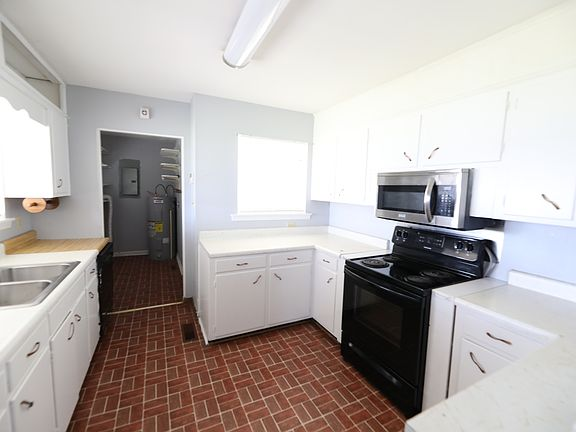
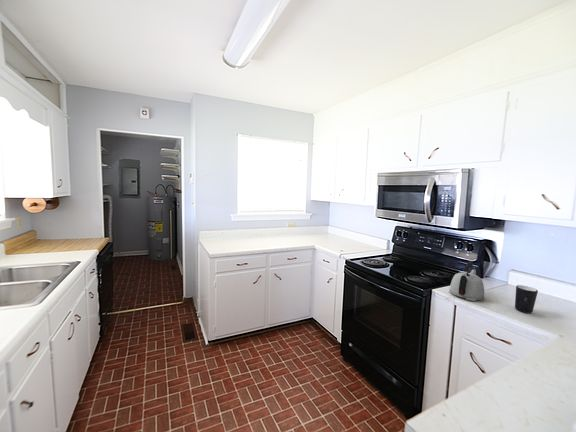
+ mug (525, 300)
+ kettle (468, 278)
